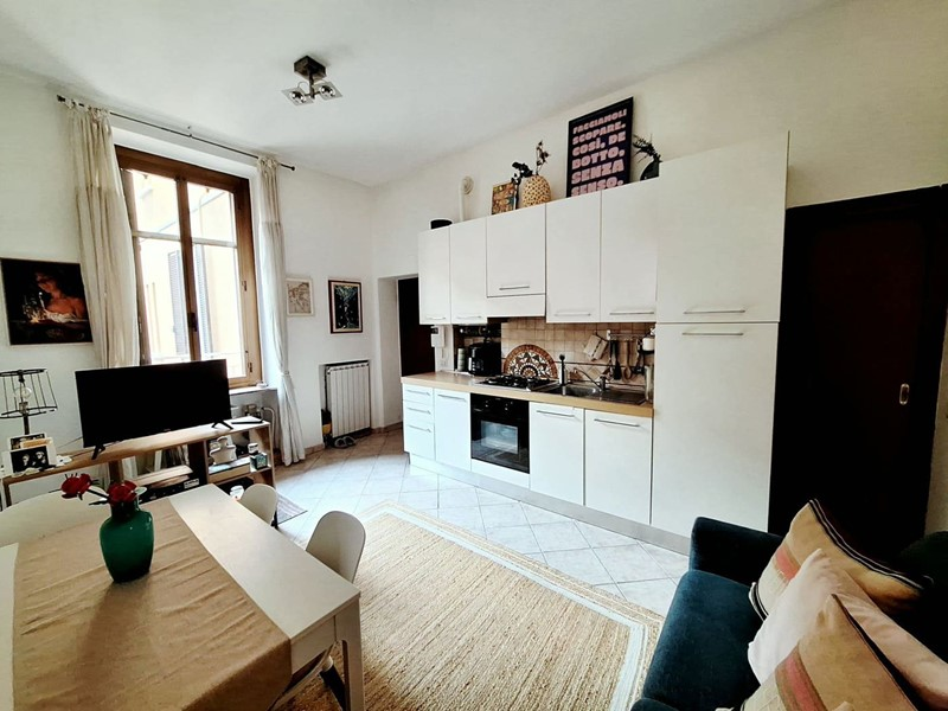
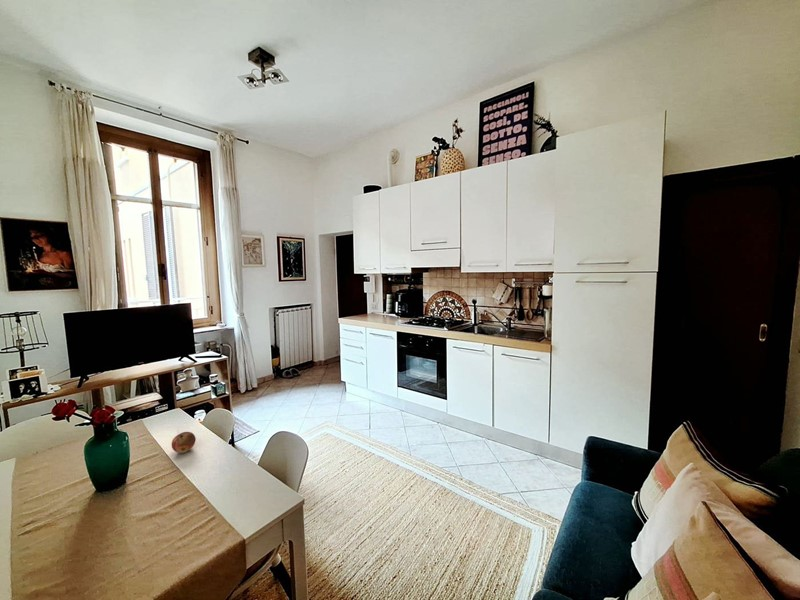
+ fruit (183, 441)
